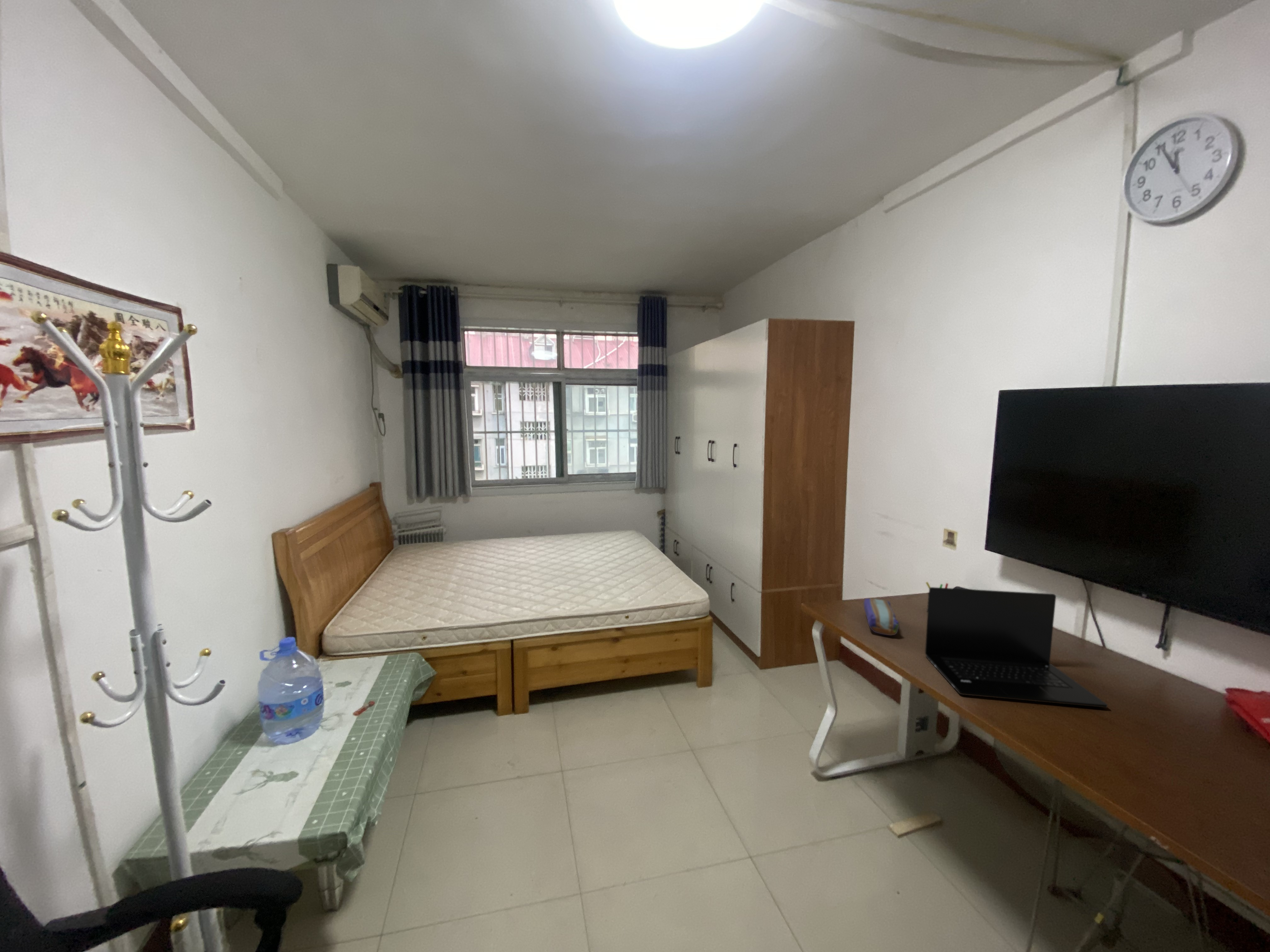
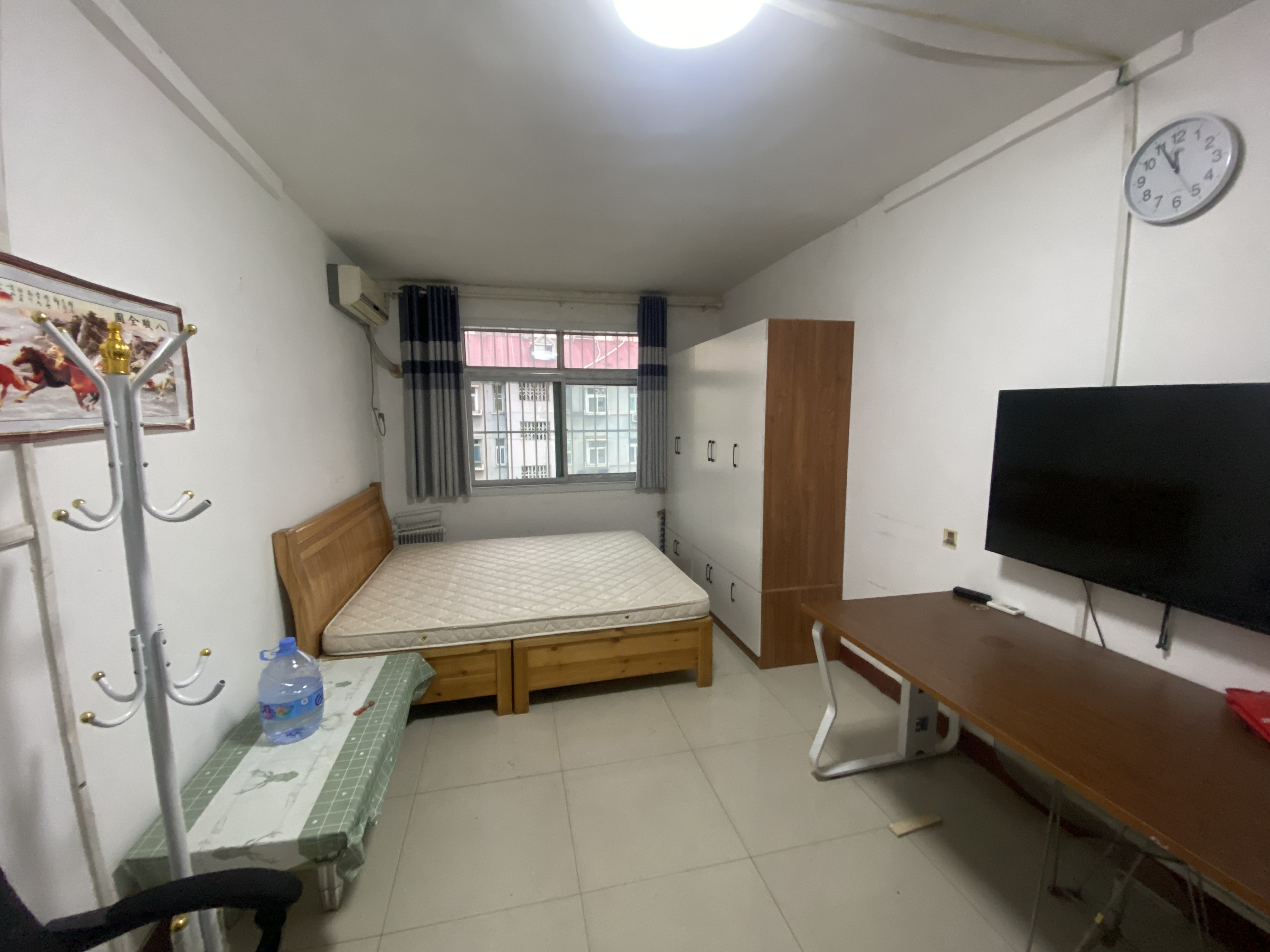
- pencil case (880, 615)
- laptop (1010, 642)
- pen holder (940, 587)
